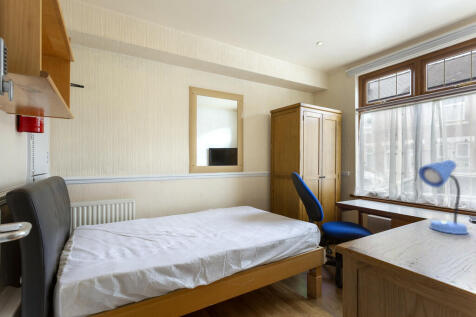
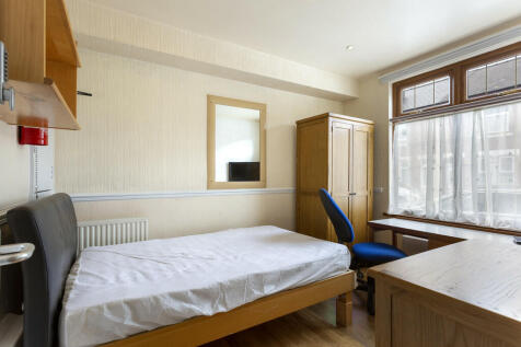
- desk lamp (440, 186)
